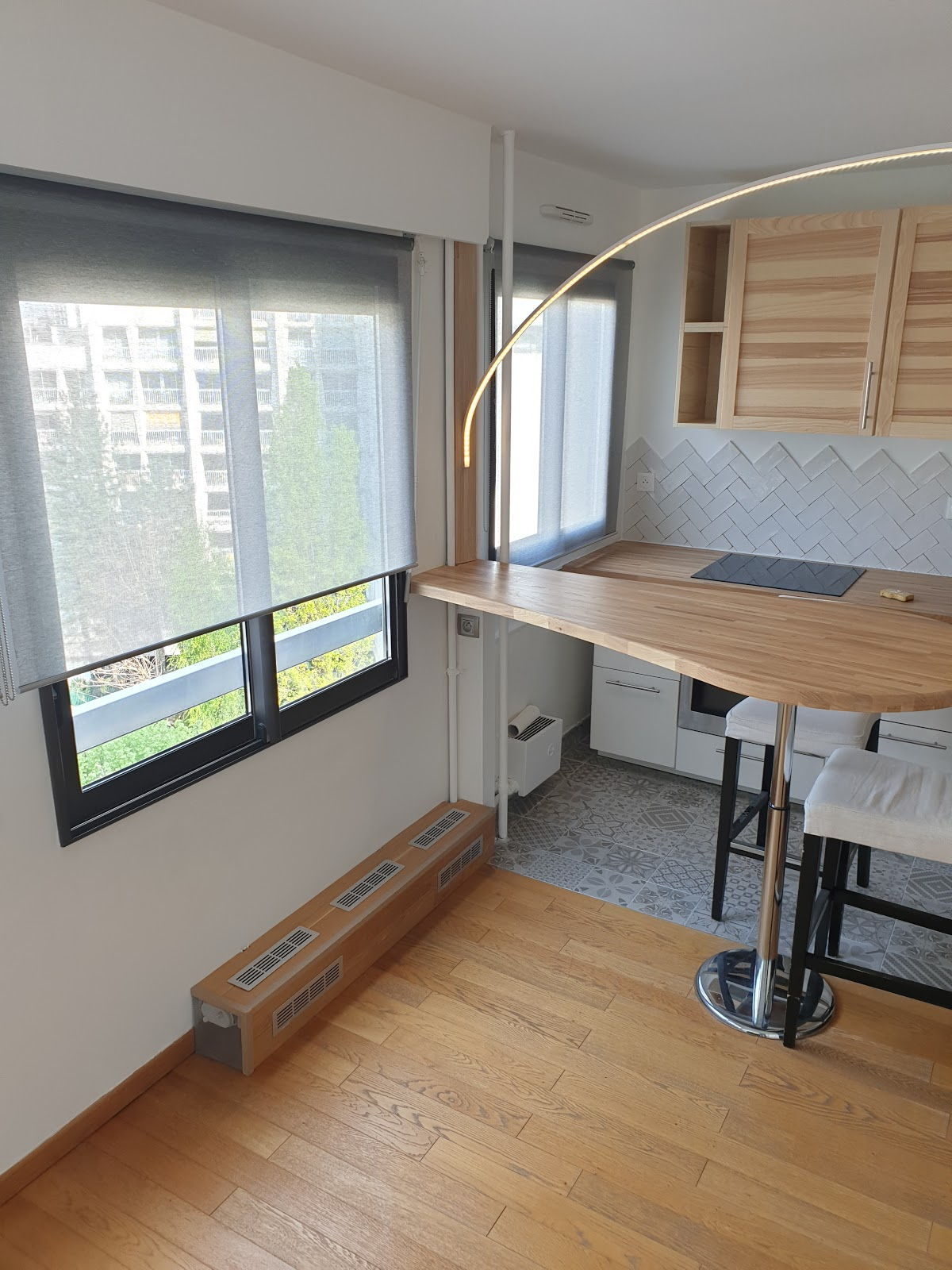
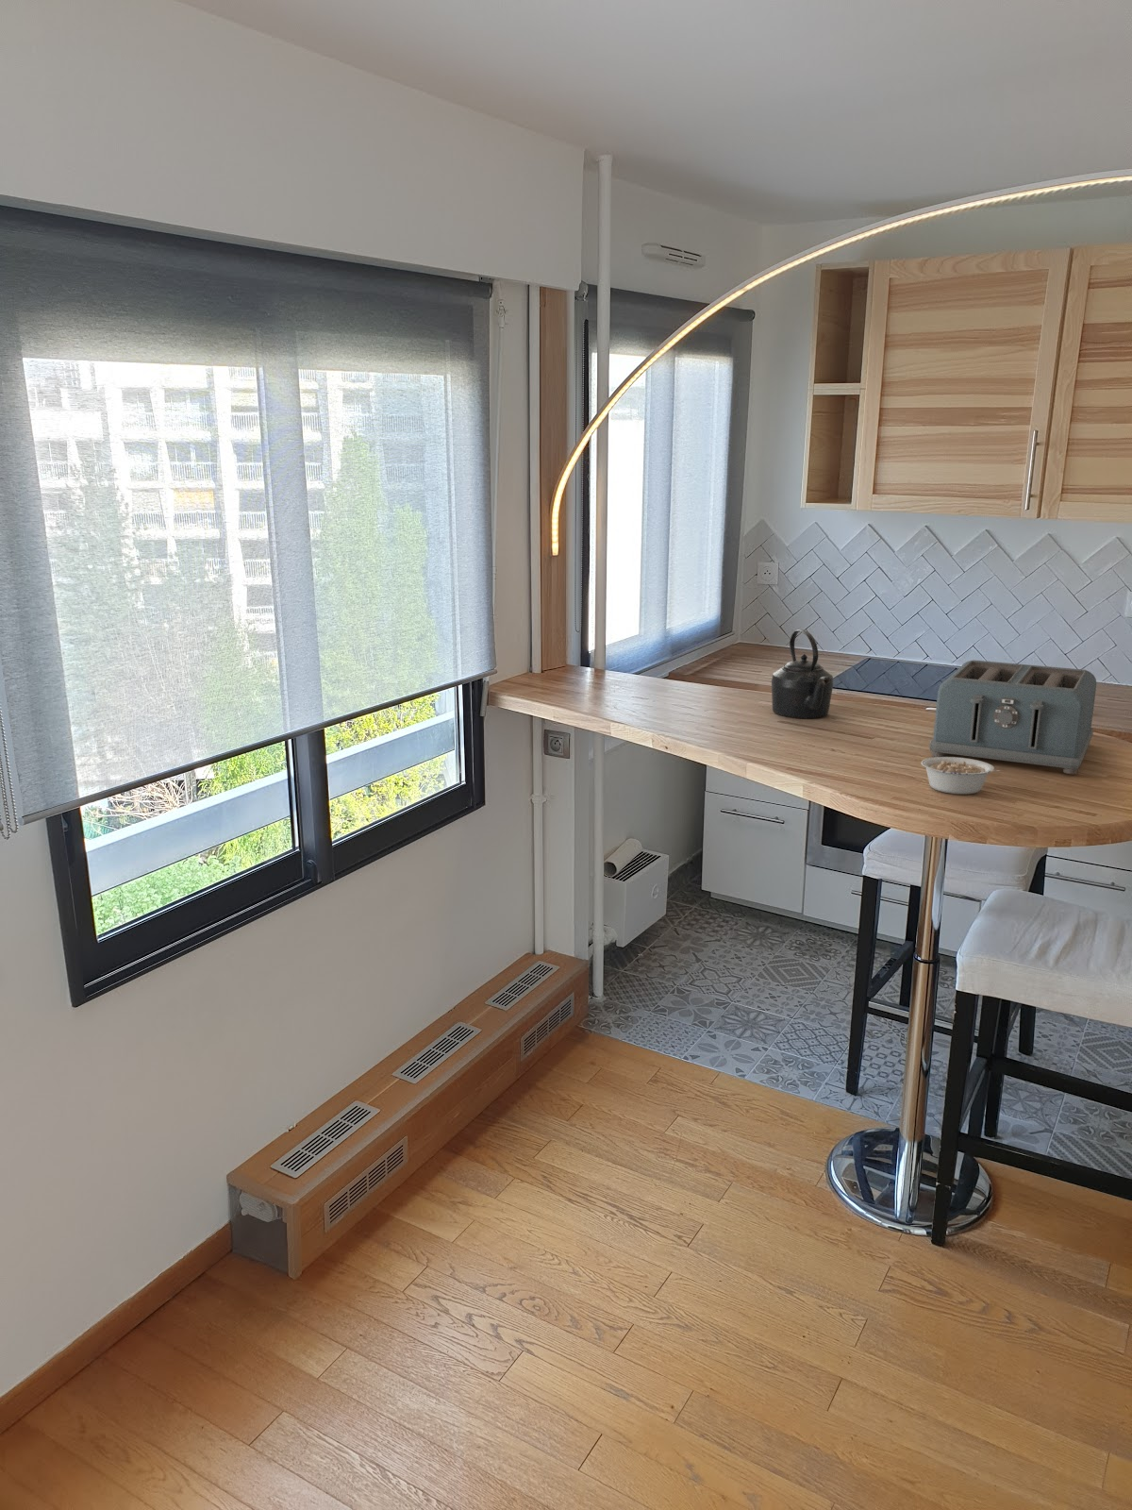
+ toaster (1014, 712)
+ legume (960, 774)
+ kettle (809, 674)
